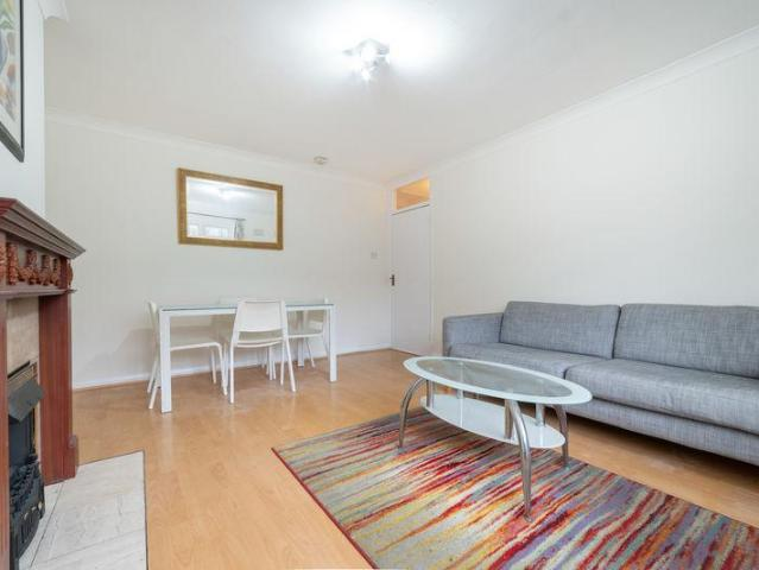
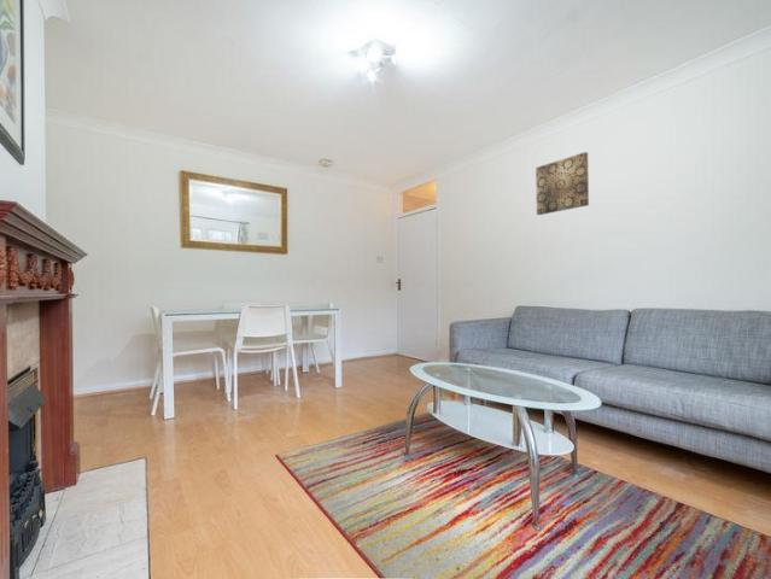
+ wall art (560, 185)
